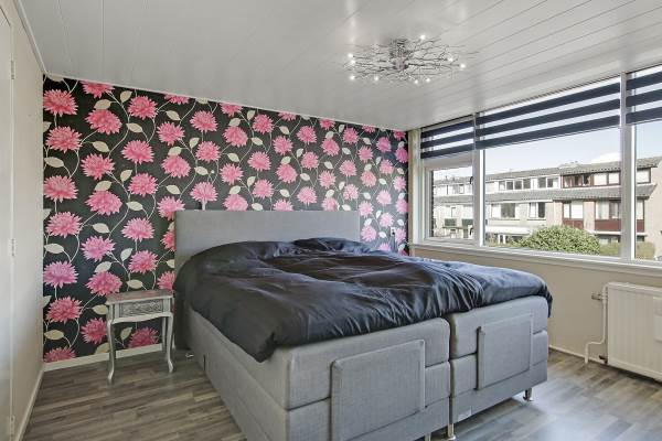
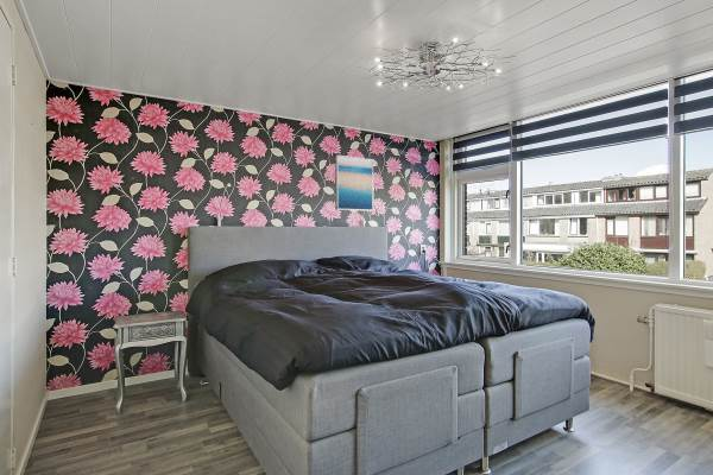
+ wall art (354, 183)
